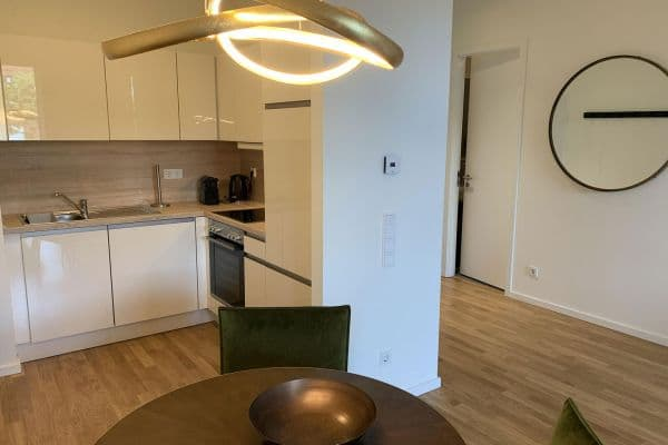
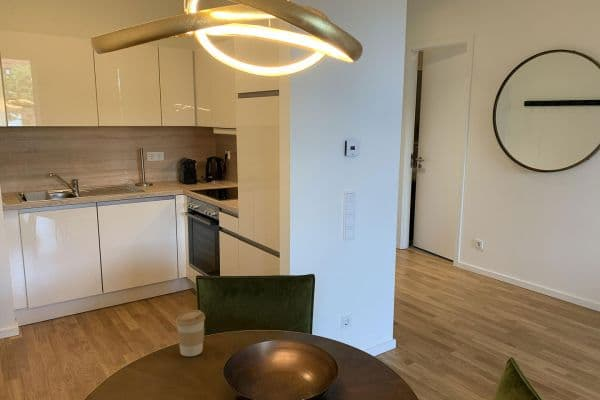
+ coffee cup (190, 332)
